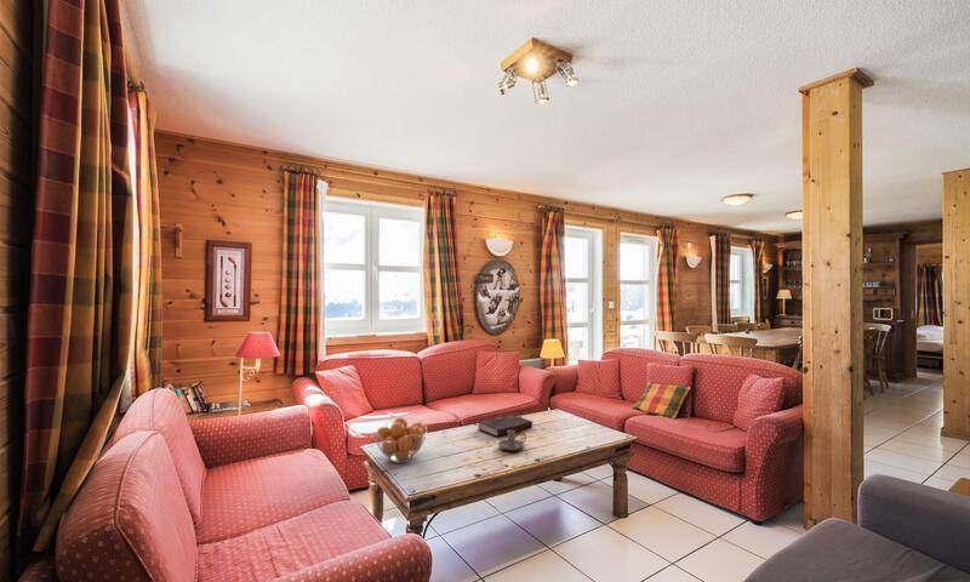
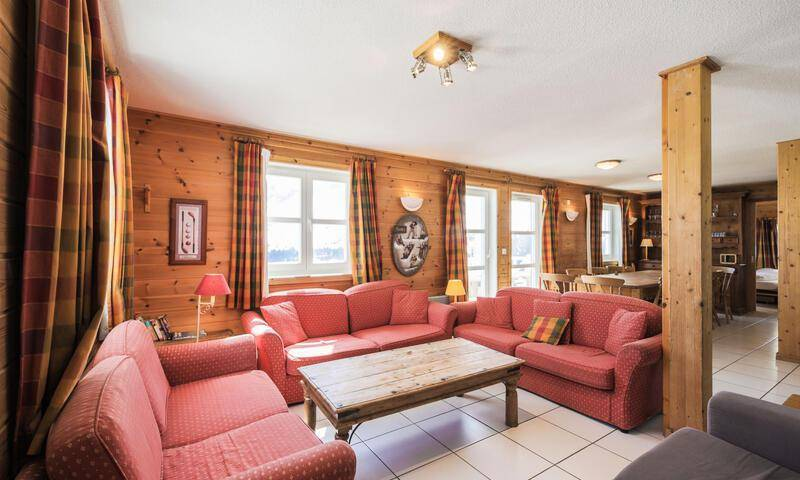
- fruit basket (400, 439)
- book (504, 424)
- candle holder (513, 439)
